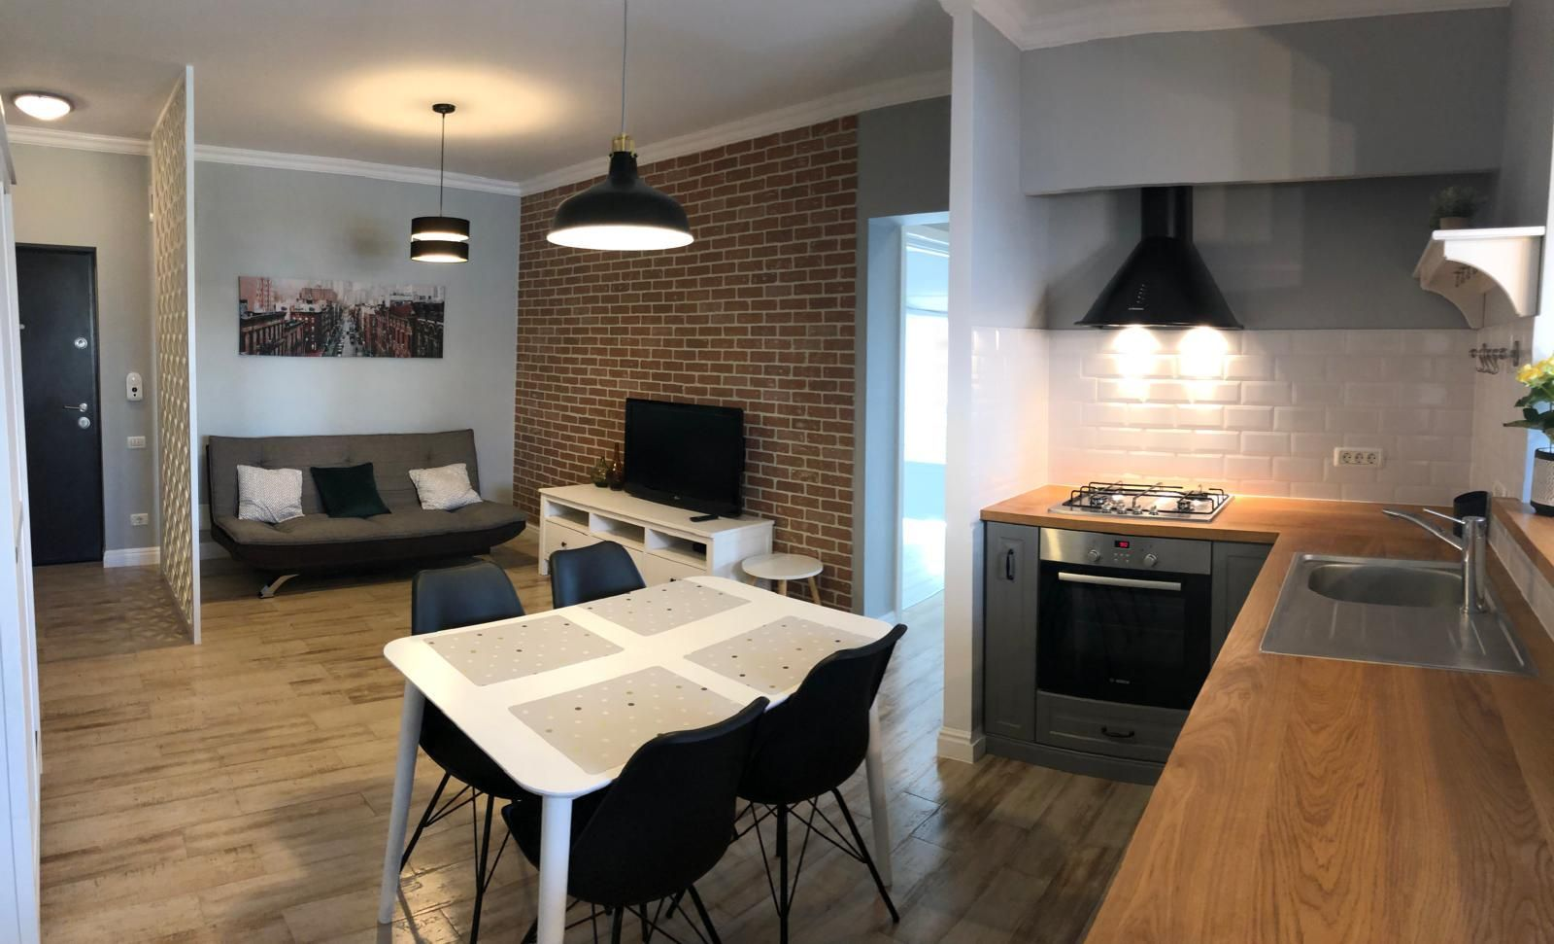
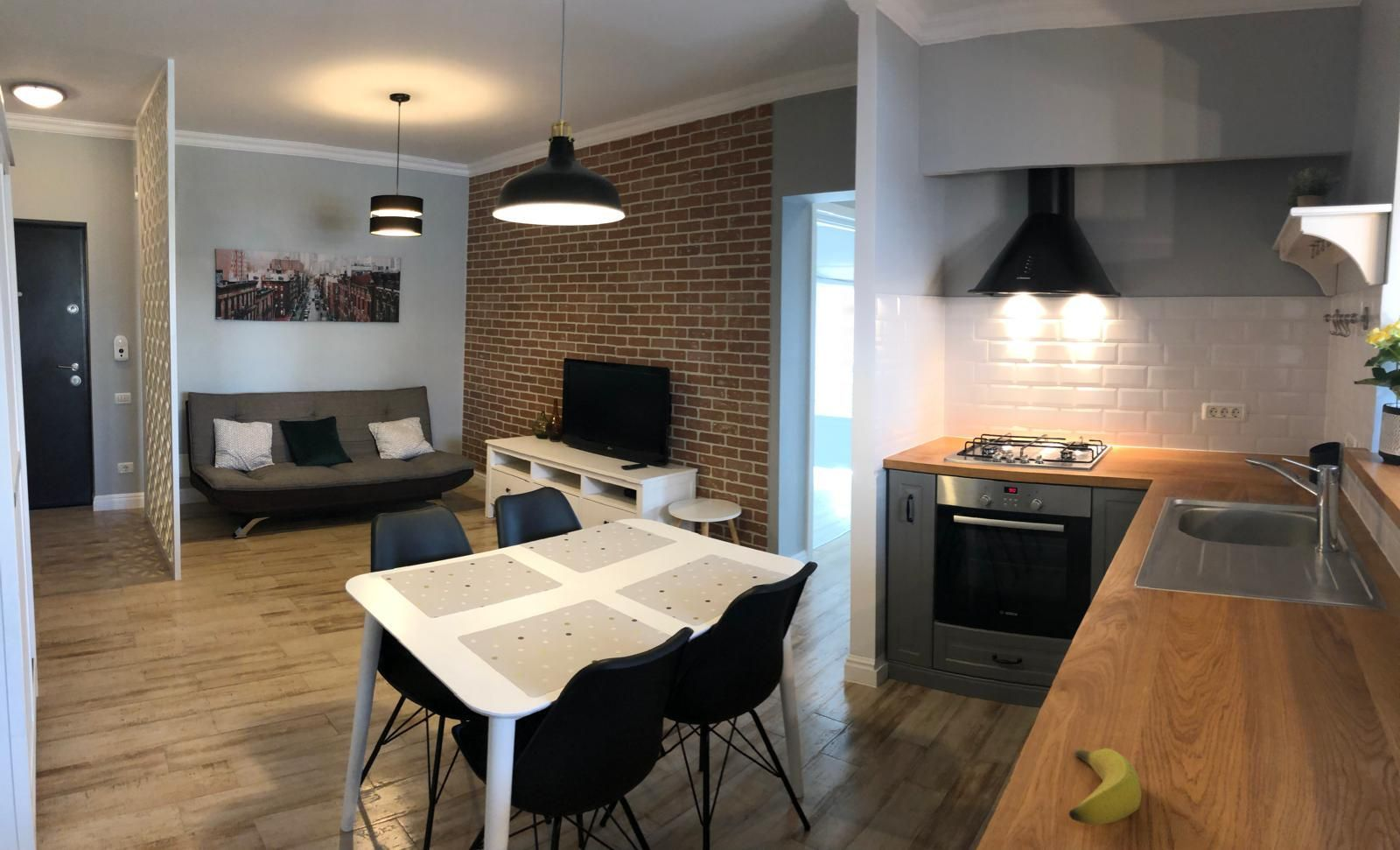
+ banana (1102, 776)
